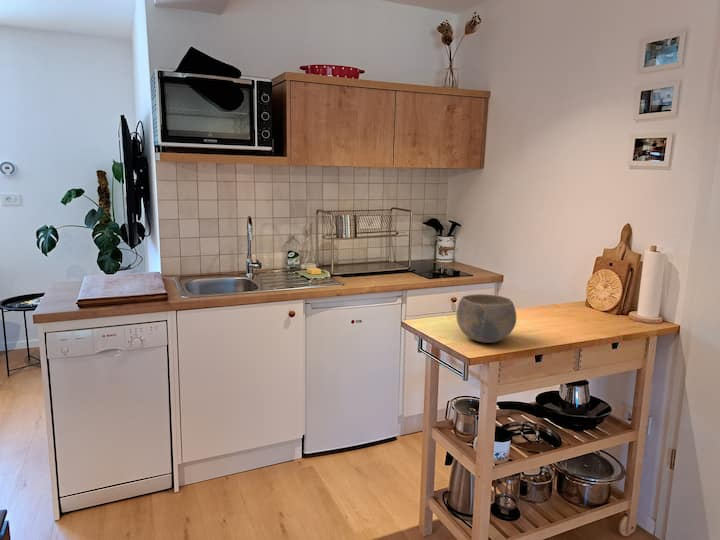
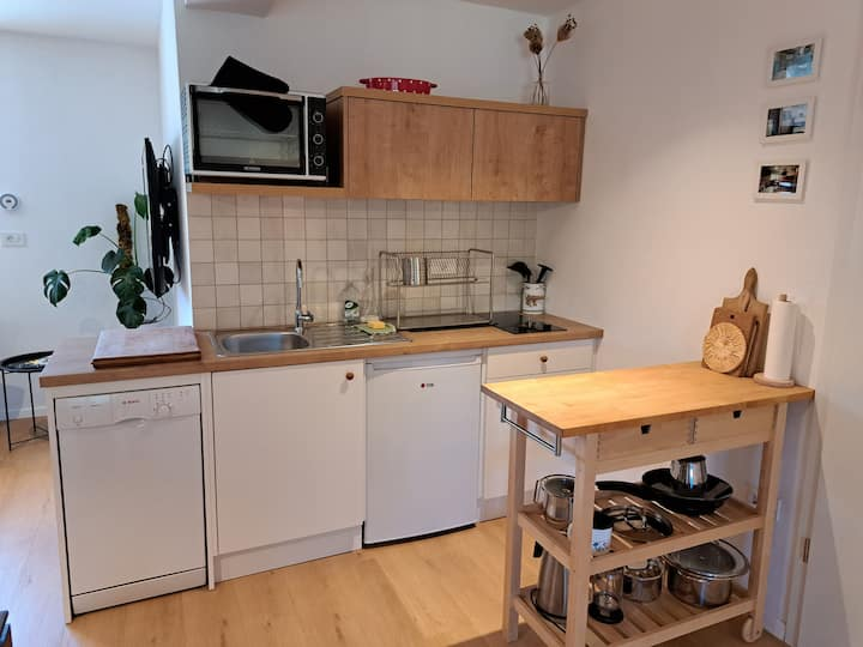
- bowl (485, 319)
